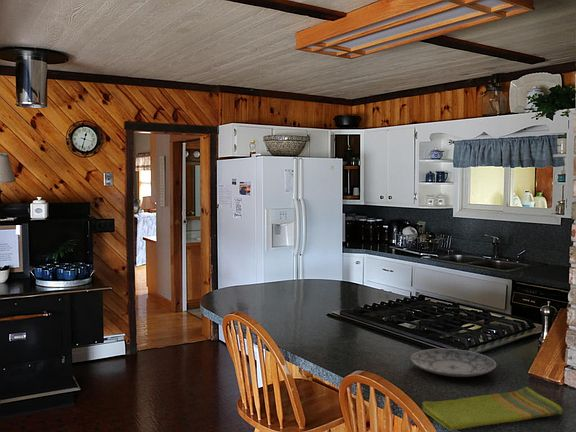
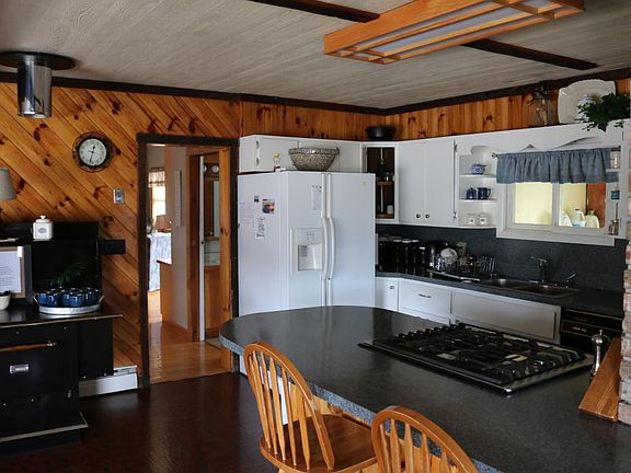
- dish towel (491, 407)
- plate (452, 364)
